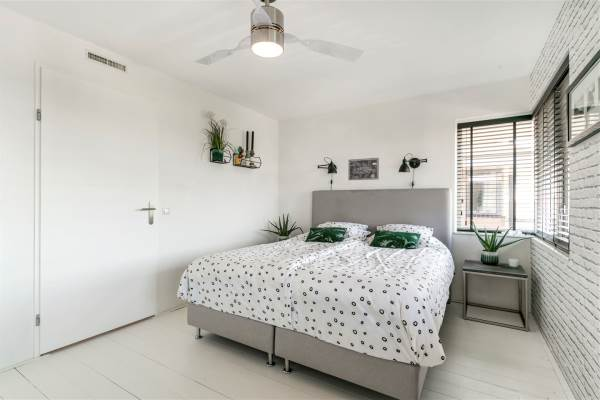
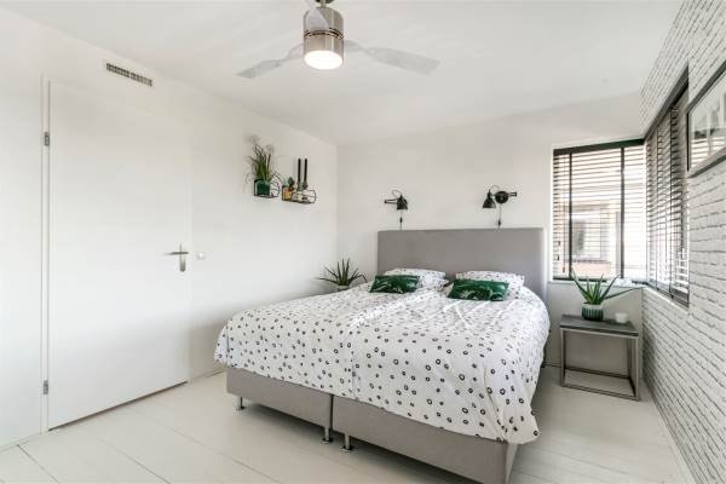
- wall art (363, 169)
